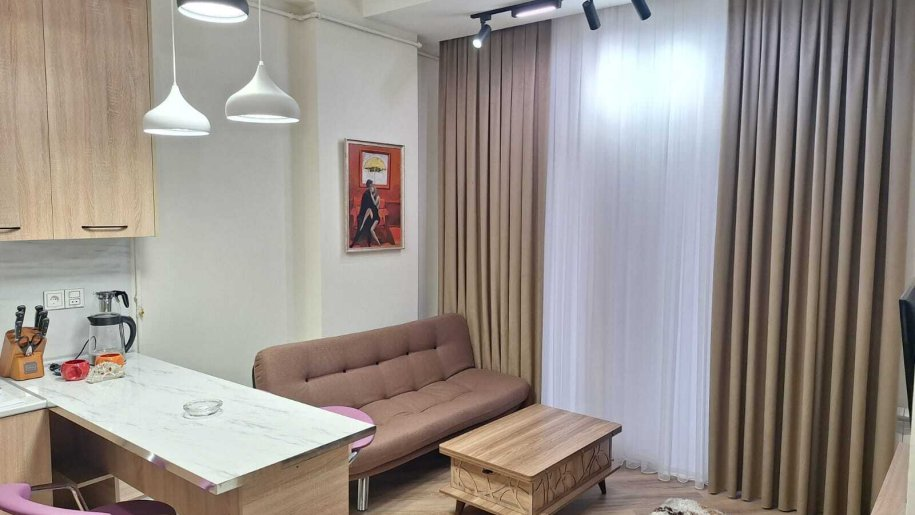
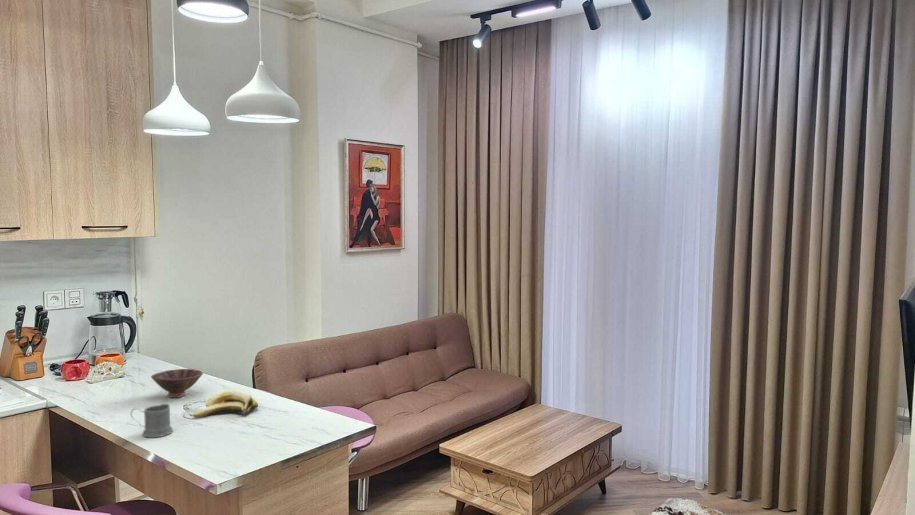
+ mug (152, 419)
+ bowl (177, 384)
+ banana (228, 403)
